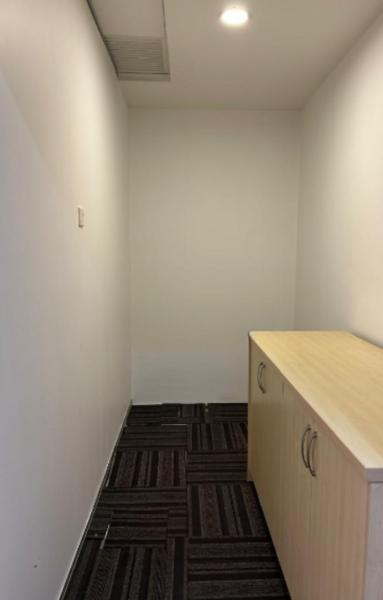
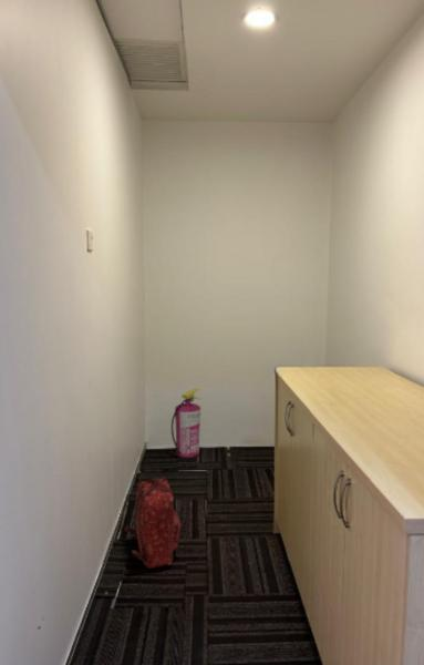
+ backpack (151, 516)
+ fire extinguisher (186, 422)
